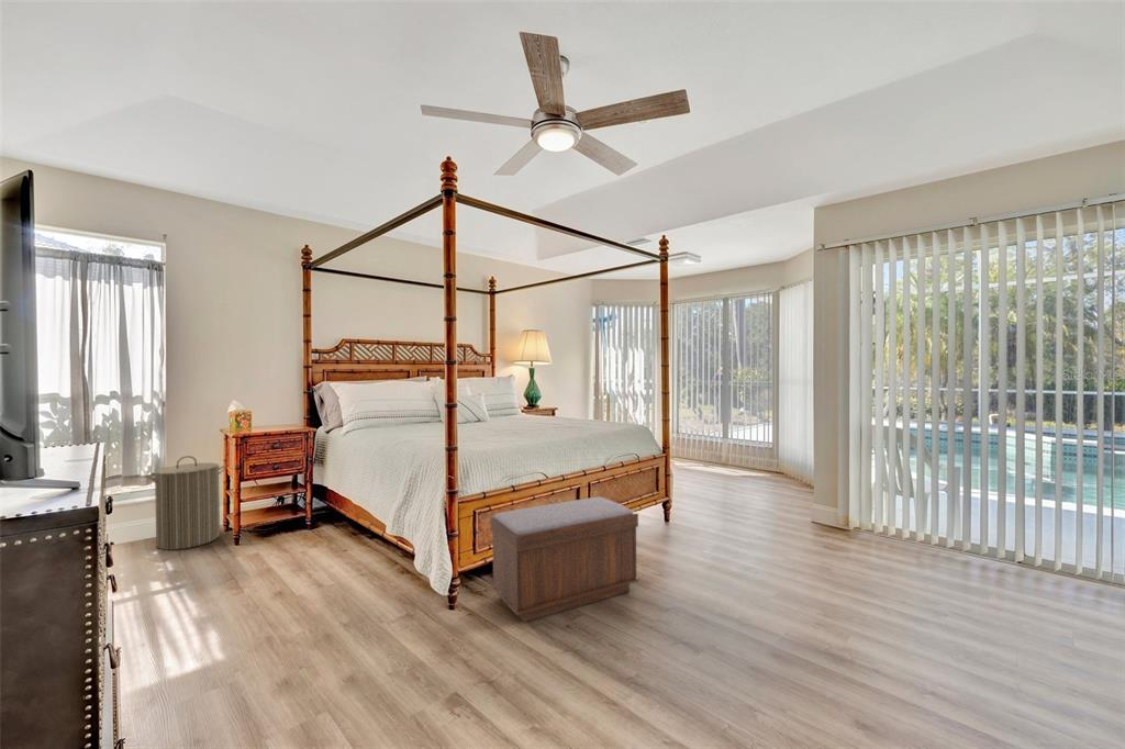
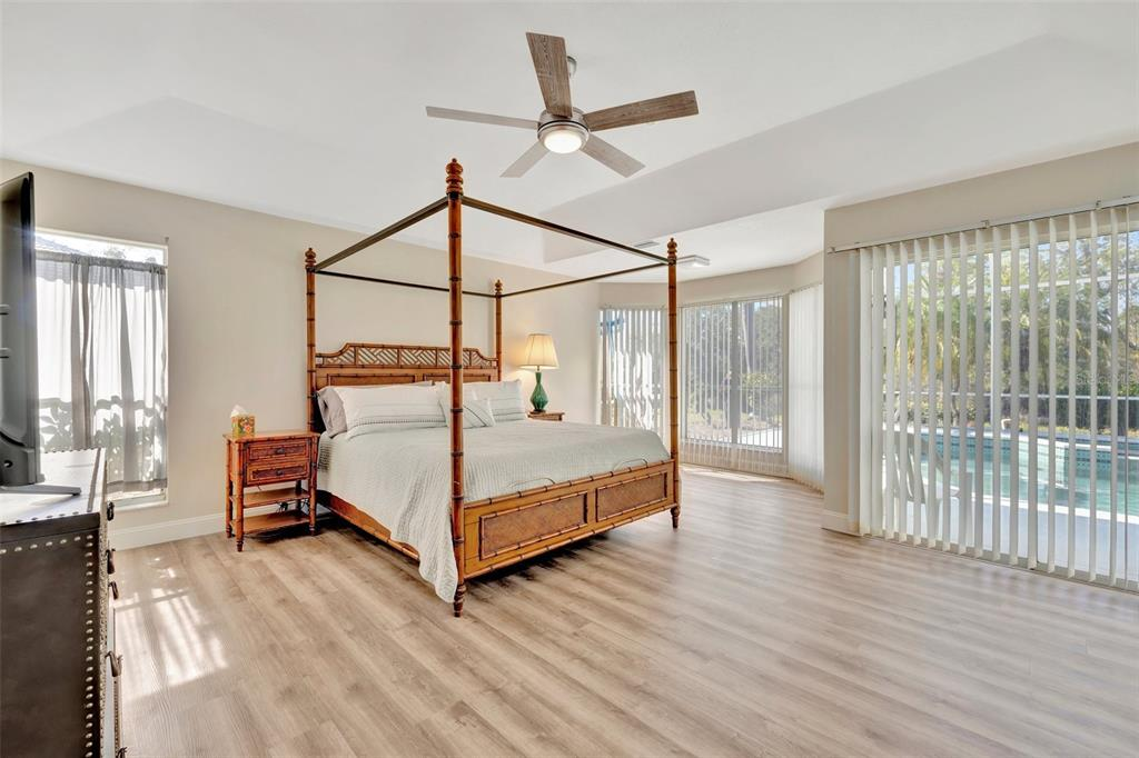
- bench (565, 551)
- laundry hamper (188, 498)
